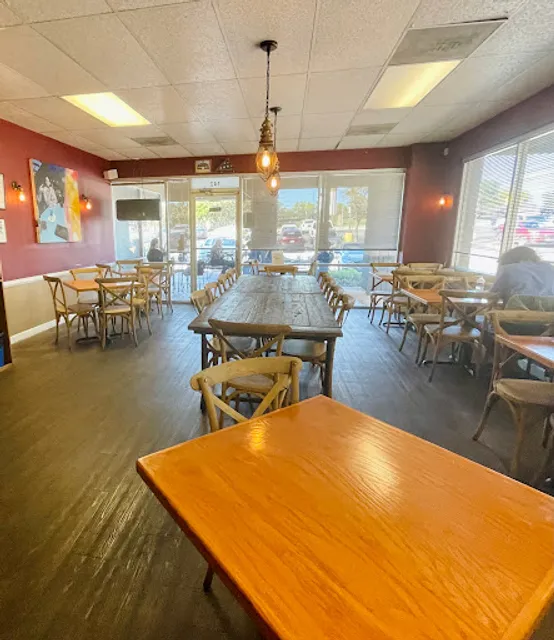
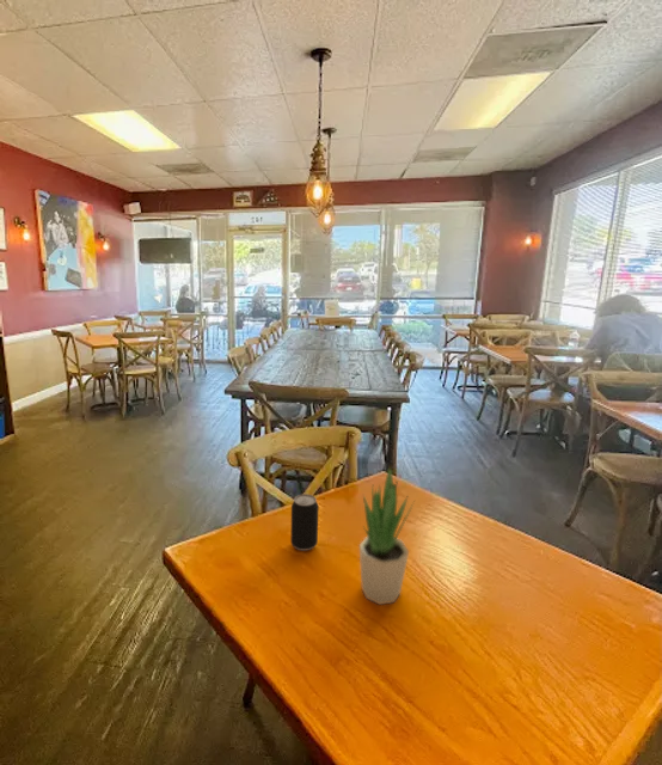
+ potted plant (381, 531)
+ beverage can (304, 521)
